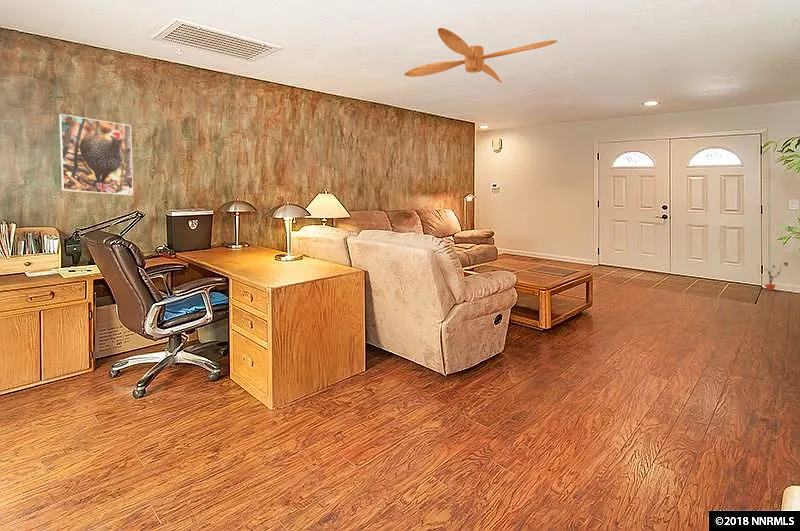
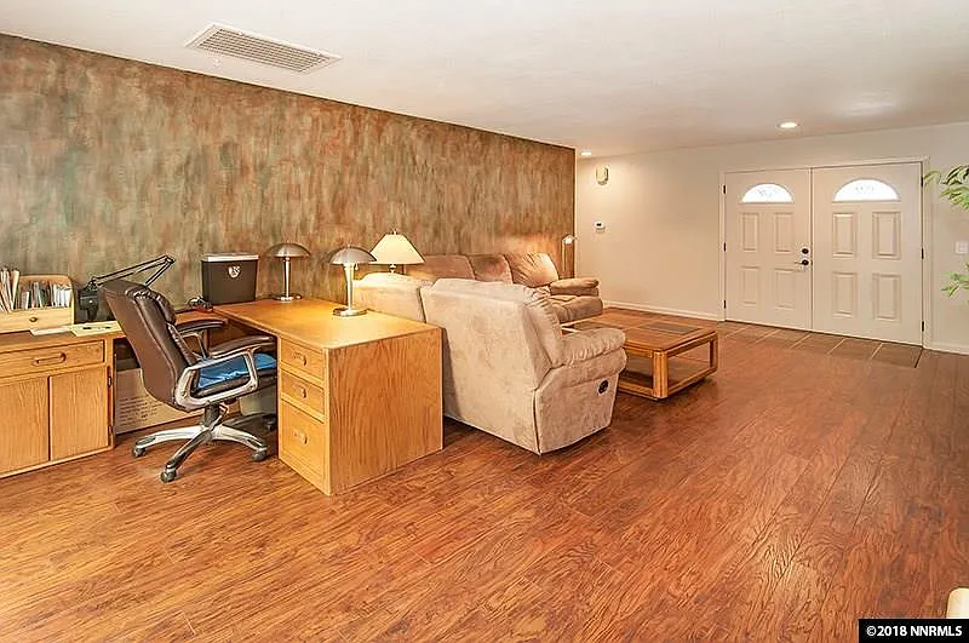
- ceiling fan (474, 59)
- potted plant (774, 276)
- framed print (97, 156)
